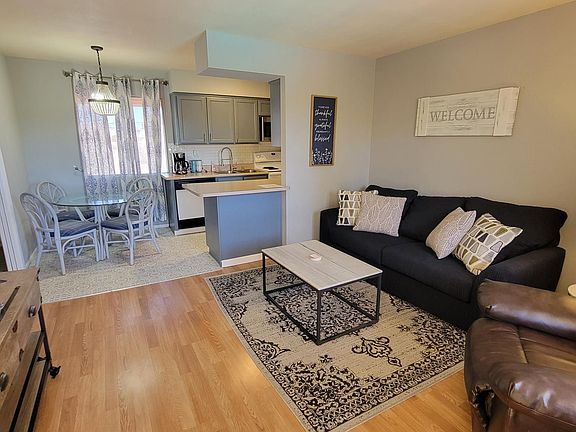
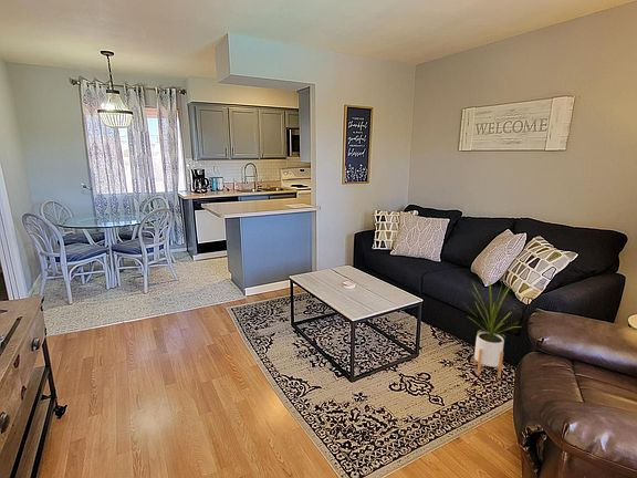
+ house plant (492, 326)
